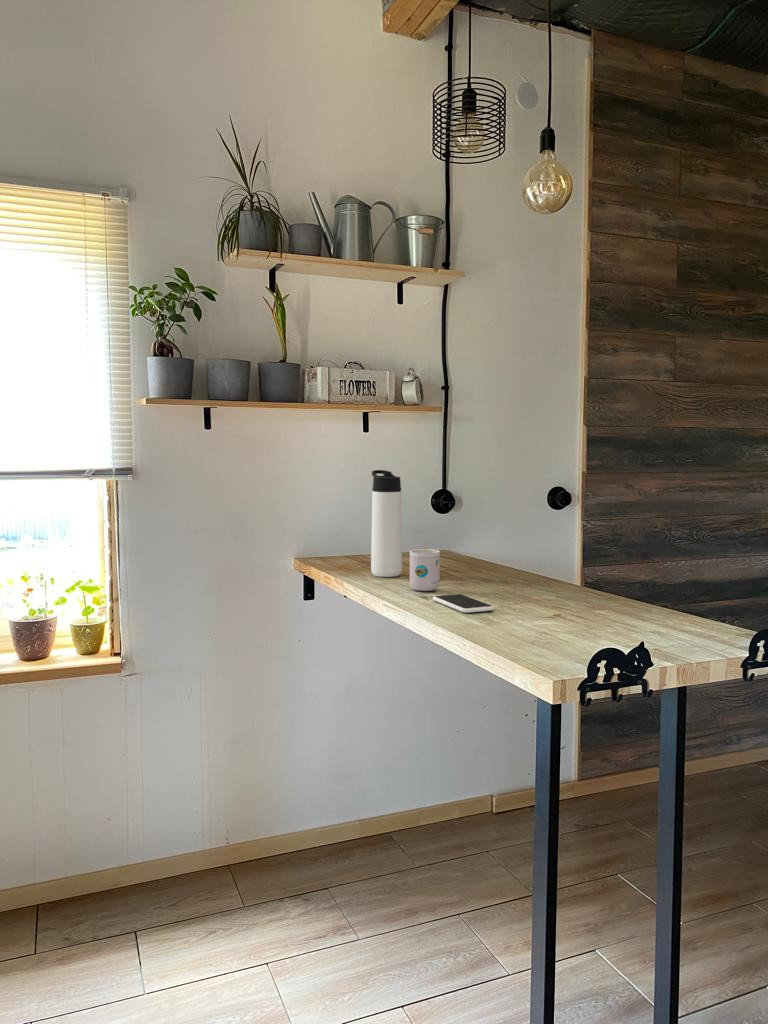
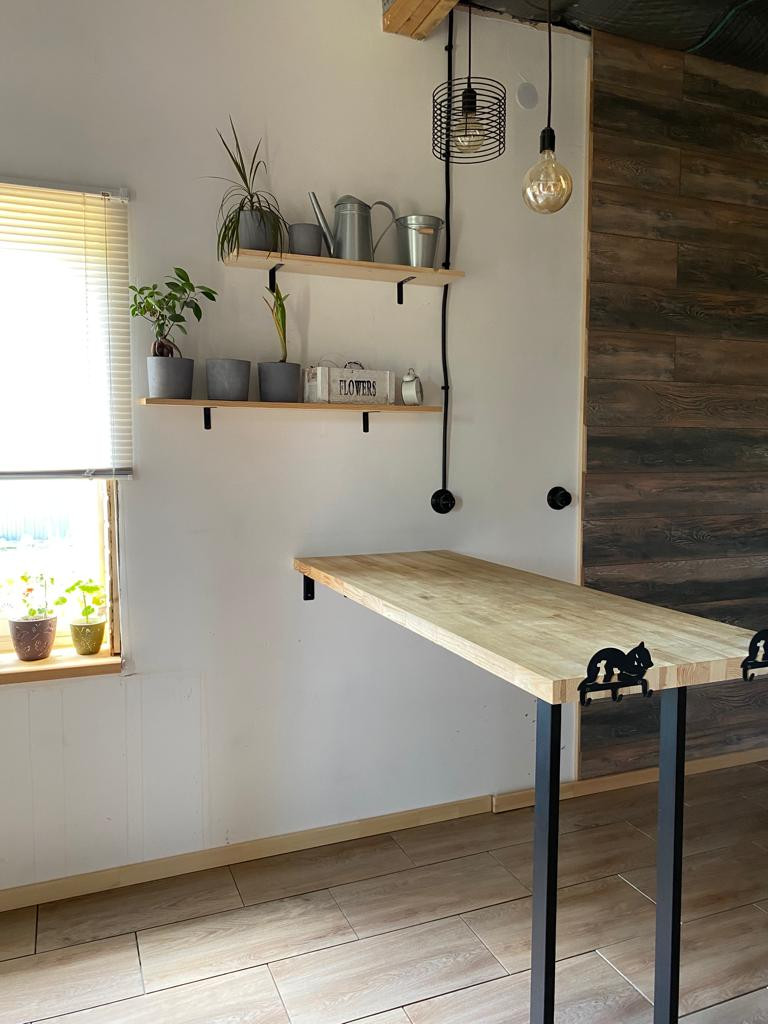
- smartphone (462, 603)
- mug (424, 564)
- thermos bottle (384, 522)
